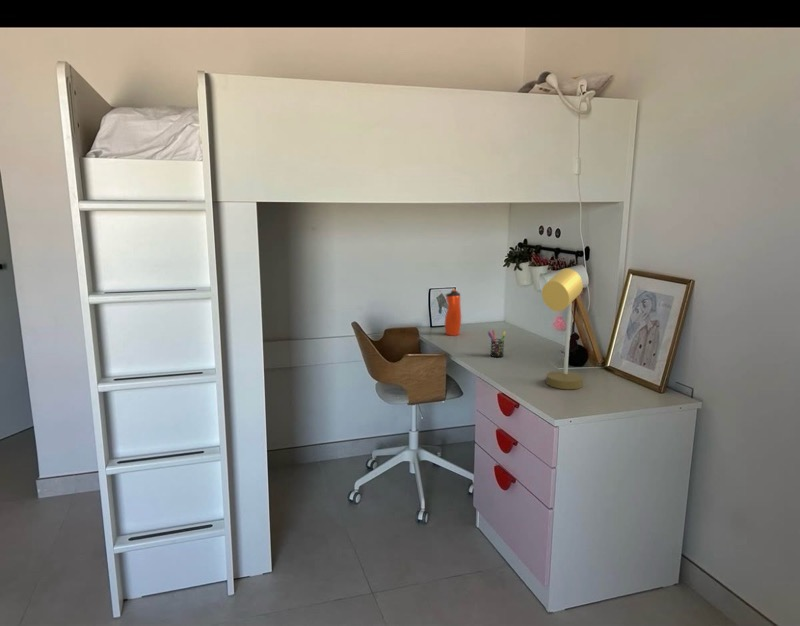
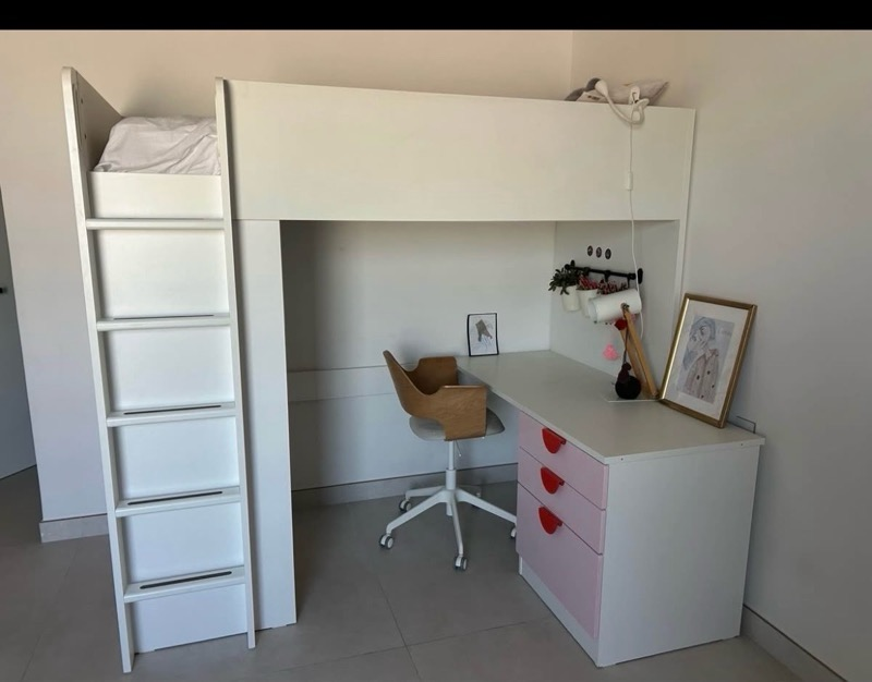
- desk lamp (566, 327)
- water bottle (453, 311)
- pen holder (498, 342)
